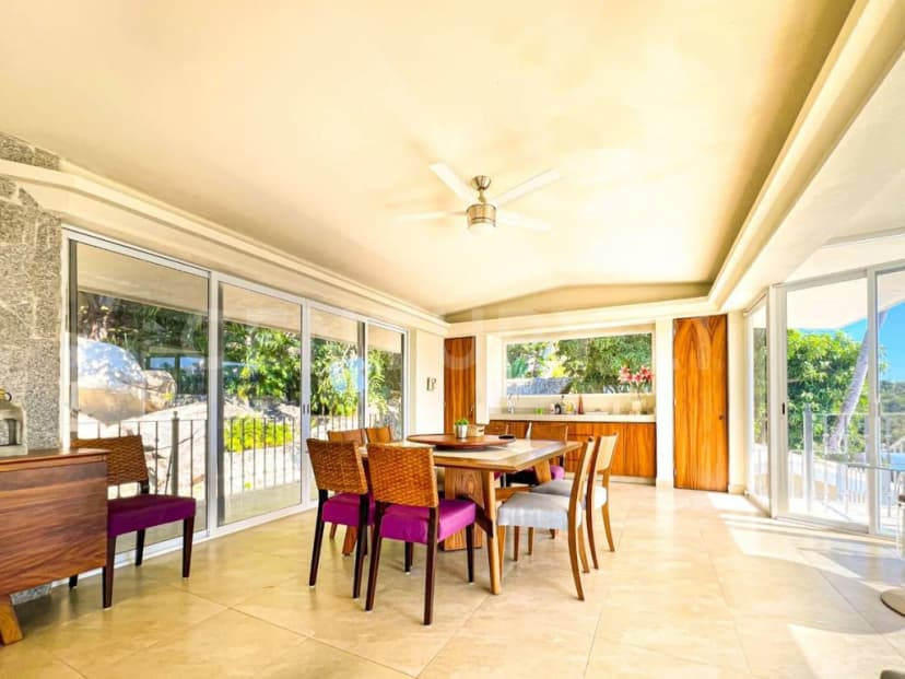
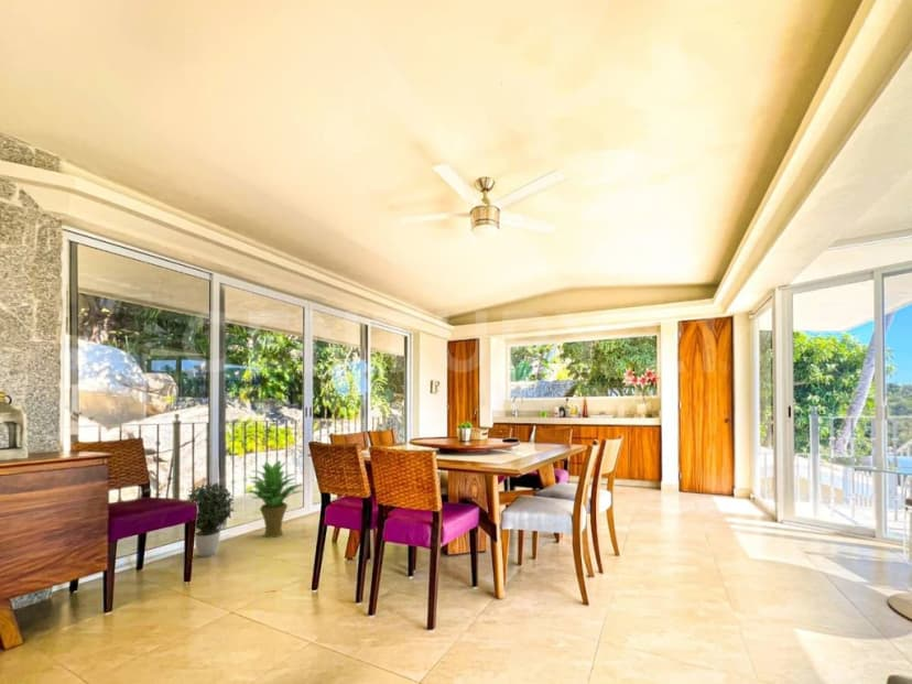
+ potted plant (273, 498)
+ potted plant (208, 518)
